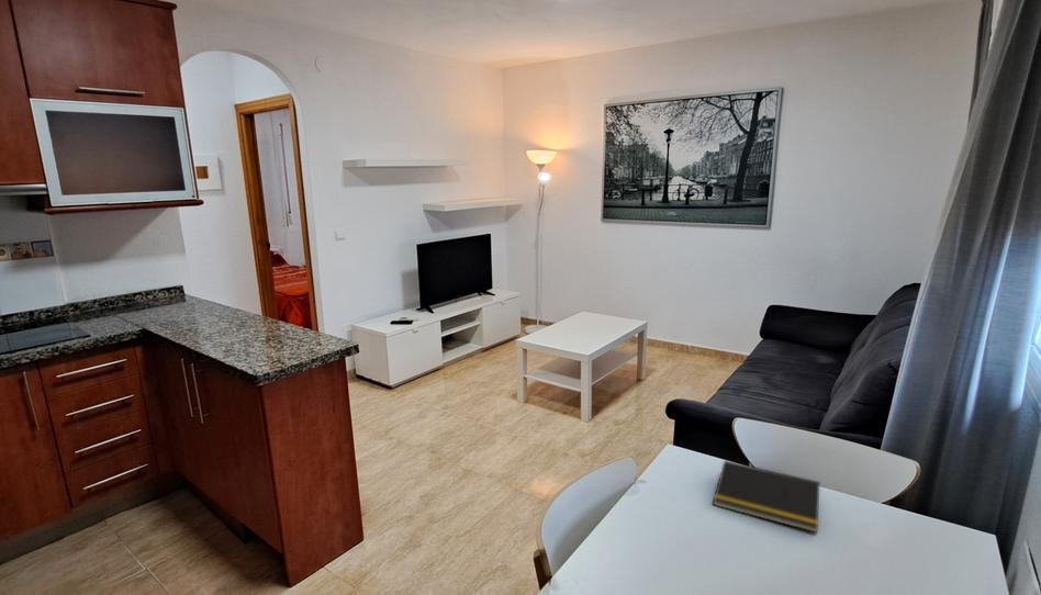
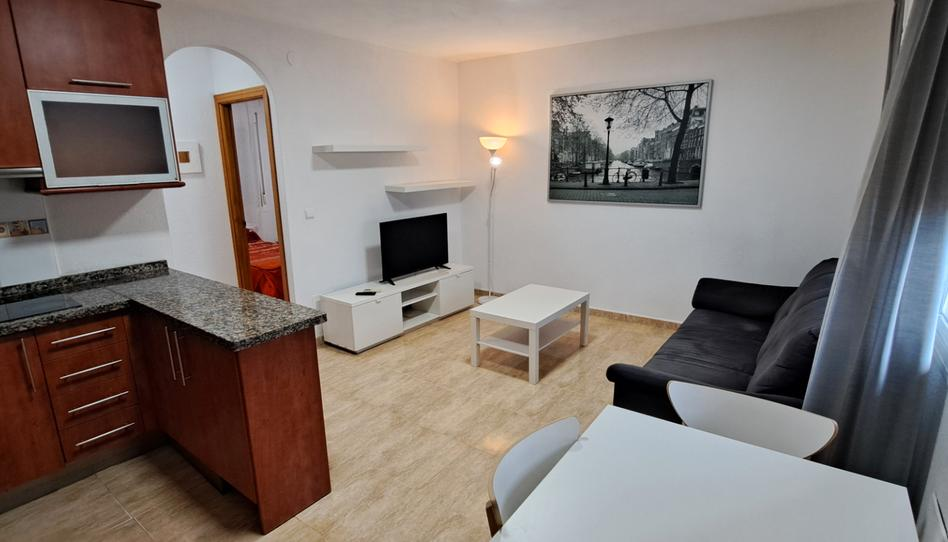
- notepad (766, 493)
